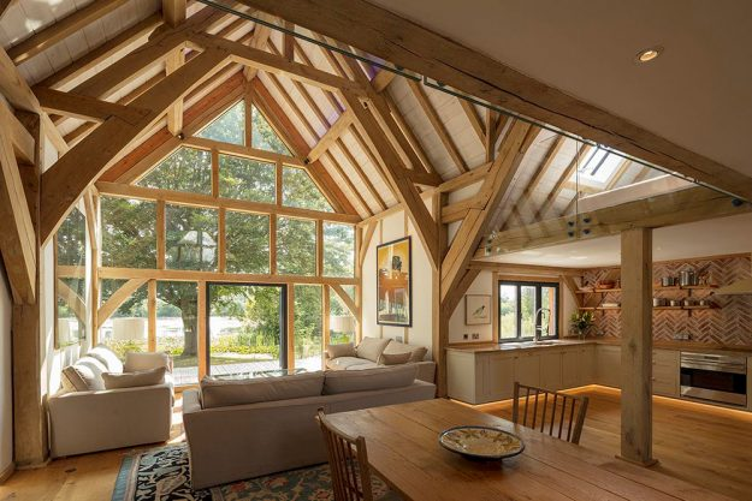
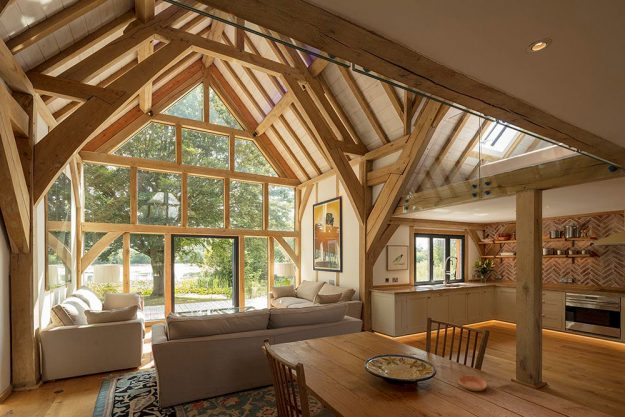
+ saucer (472, 383)
